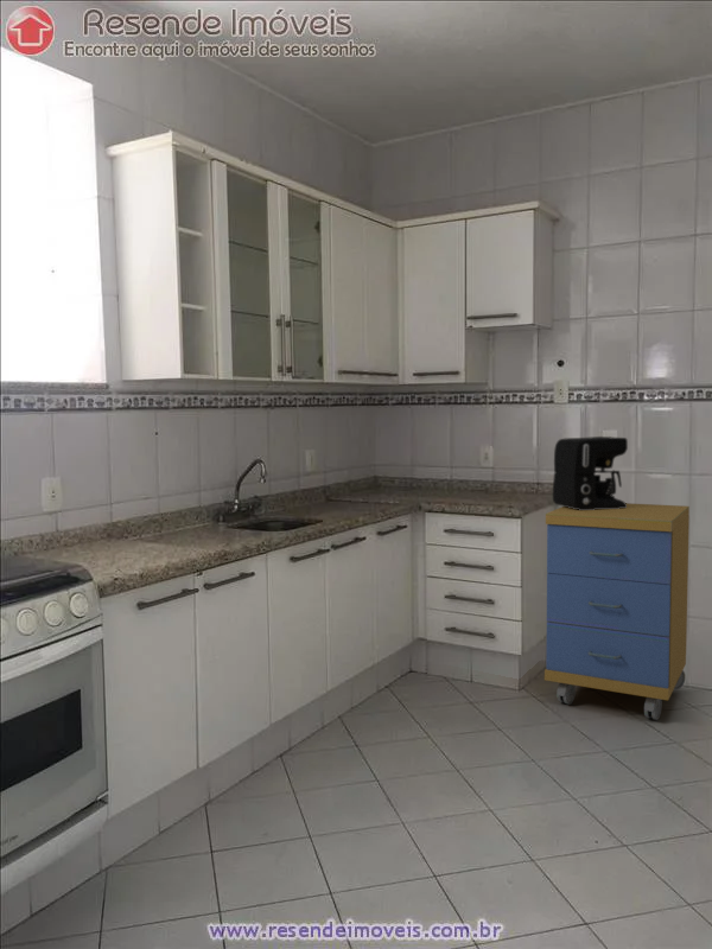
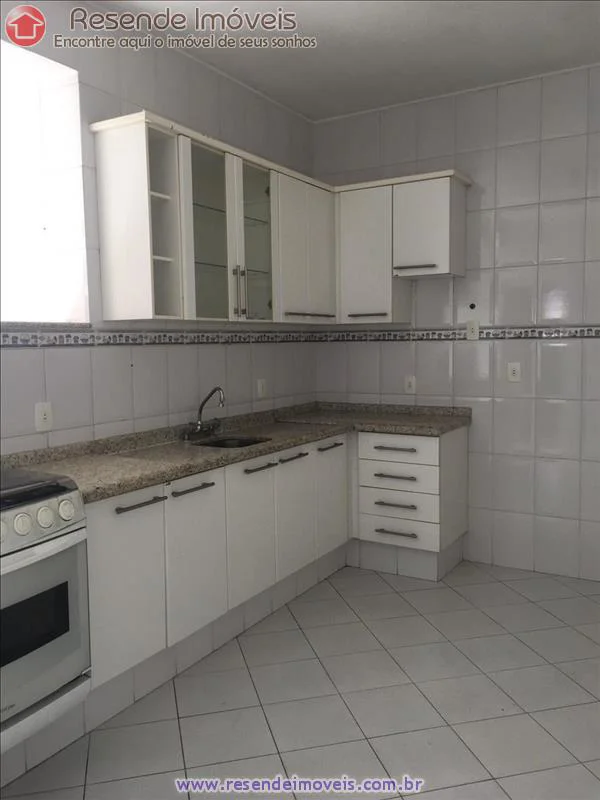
- storage cabinet (617, 603)
- coffee maker (592, 471)
